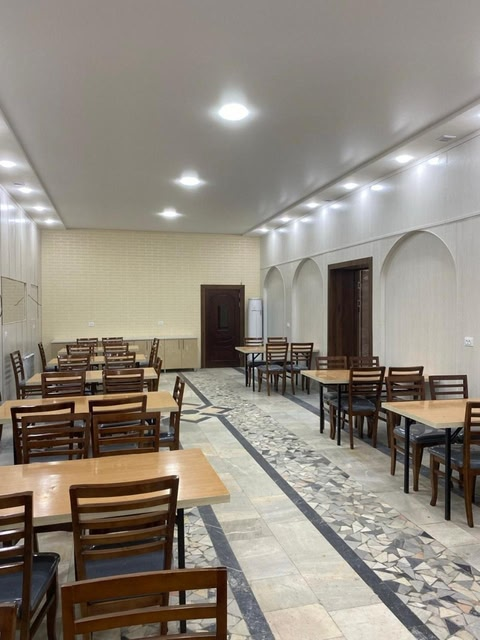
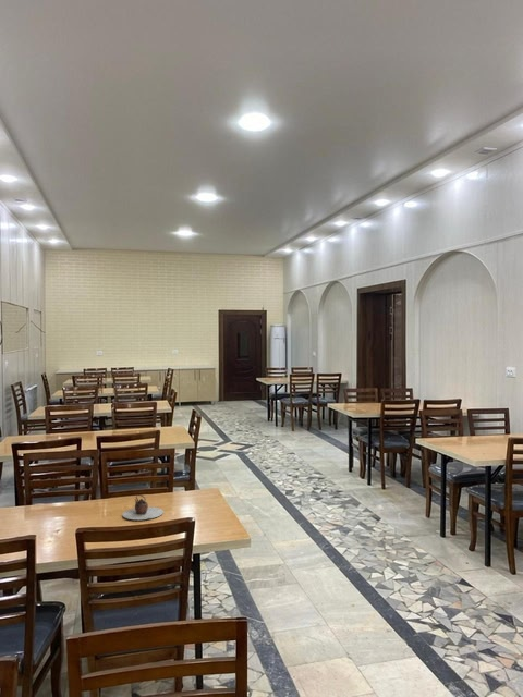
+ teapot (143, 503)
